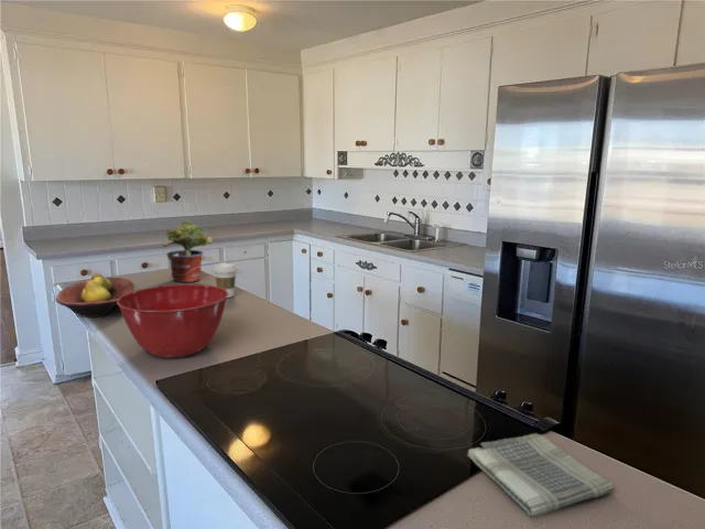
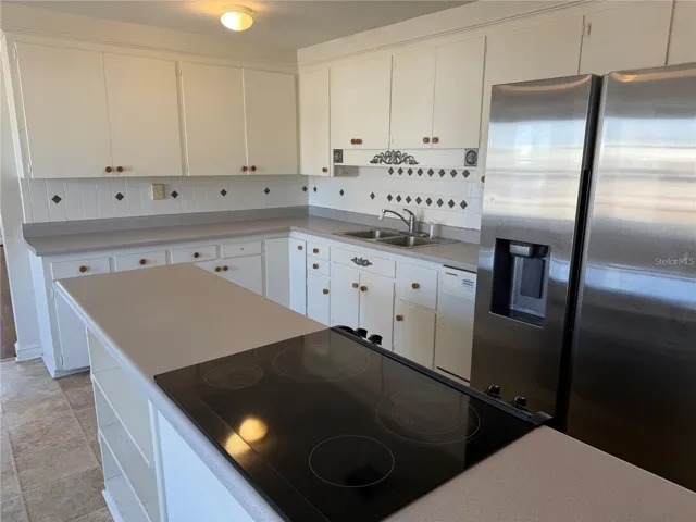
- fruit bowl (97, 291)
- mixing bowl (175, 322)
- coffee cup (225, 280)
- dish towel (535, 466)
- potted plant (189, 249)
